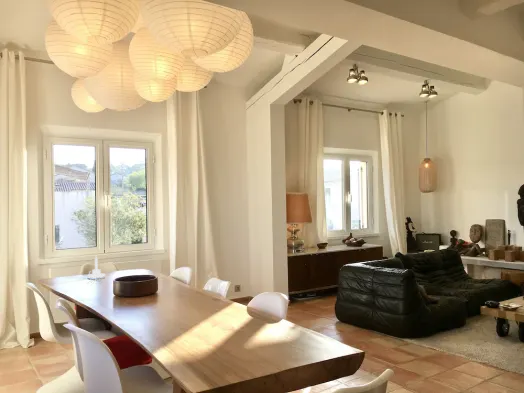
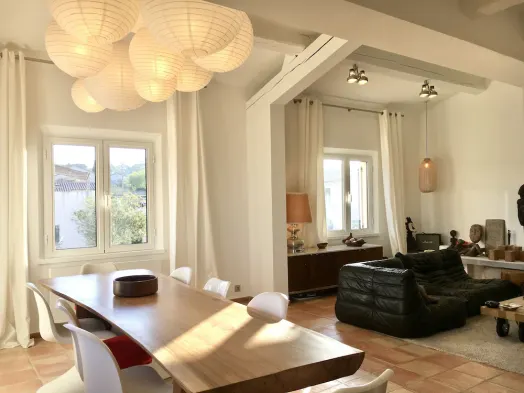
- candle holder (96, 266)
